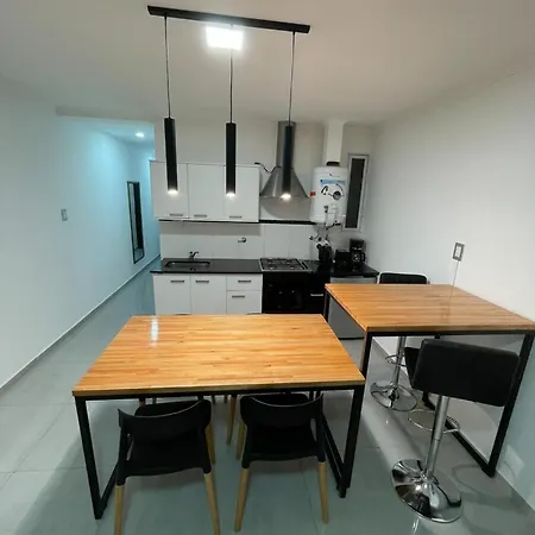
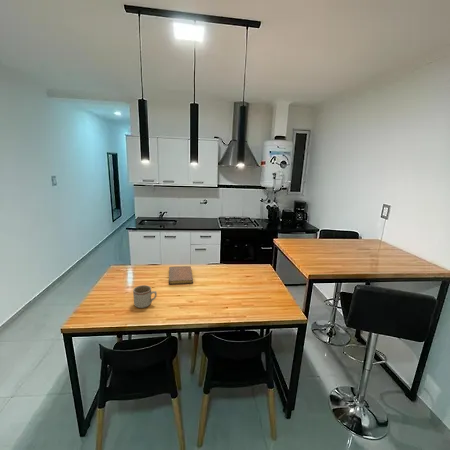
+ notebook (180, 274)
+ mug (145, 296)
